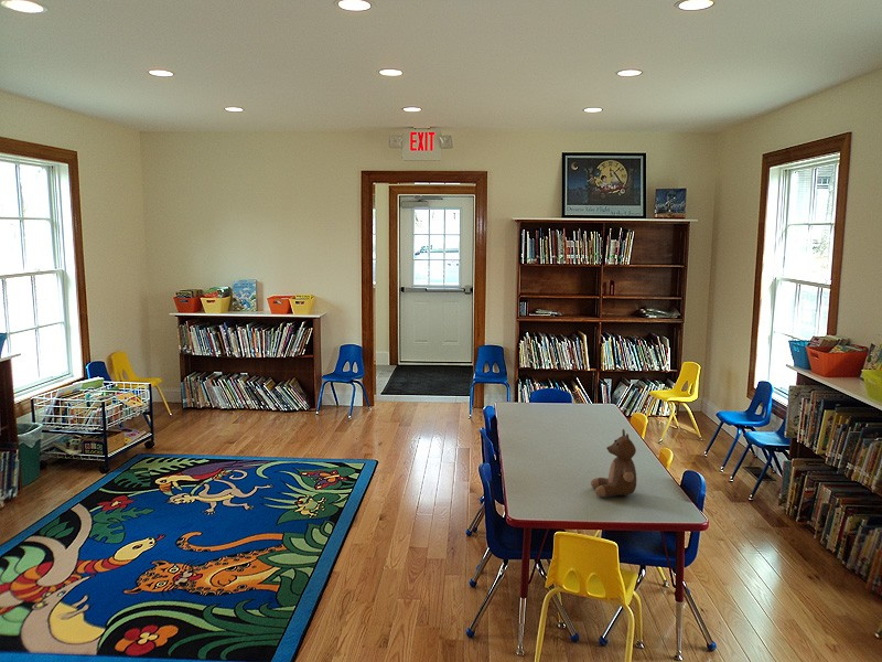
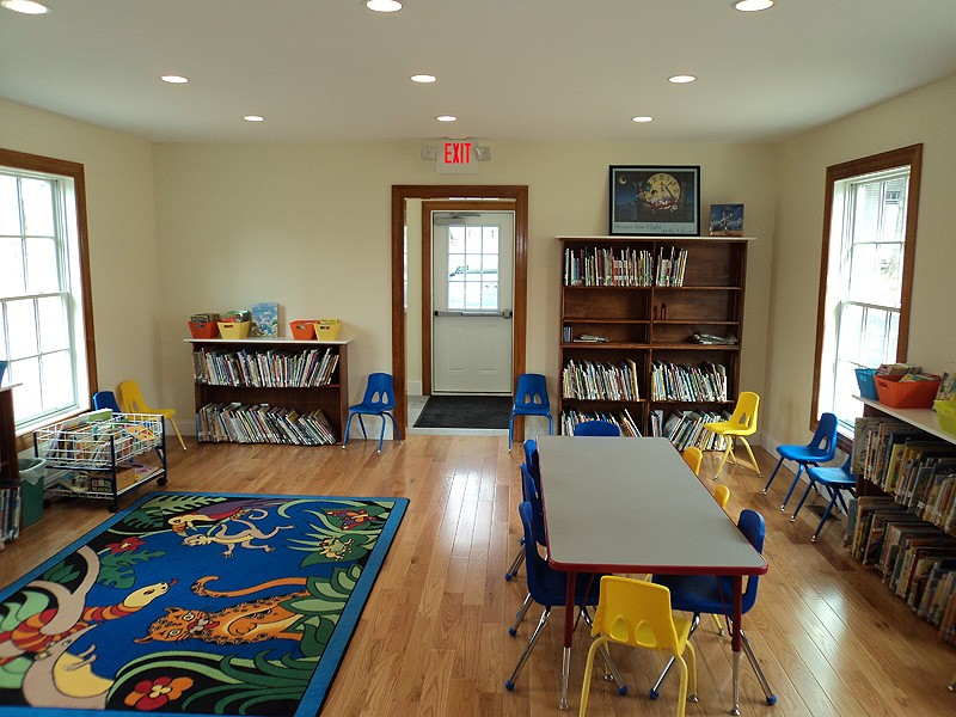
- teddy bear (614, 462)
